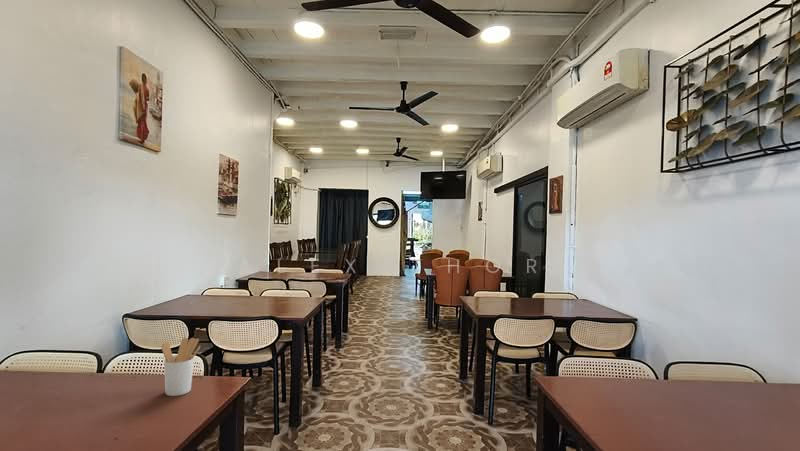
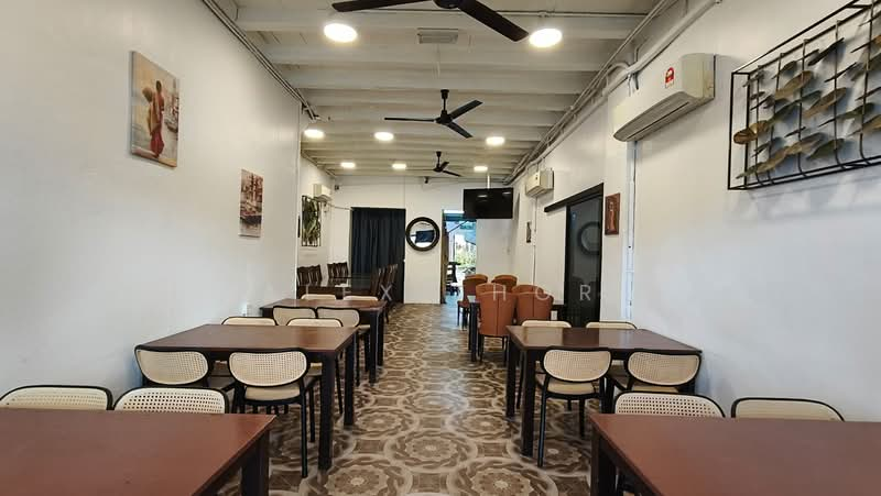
- utensil holder (182, 364)
